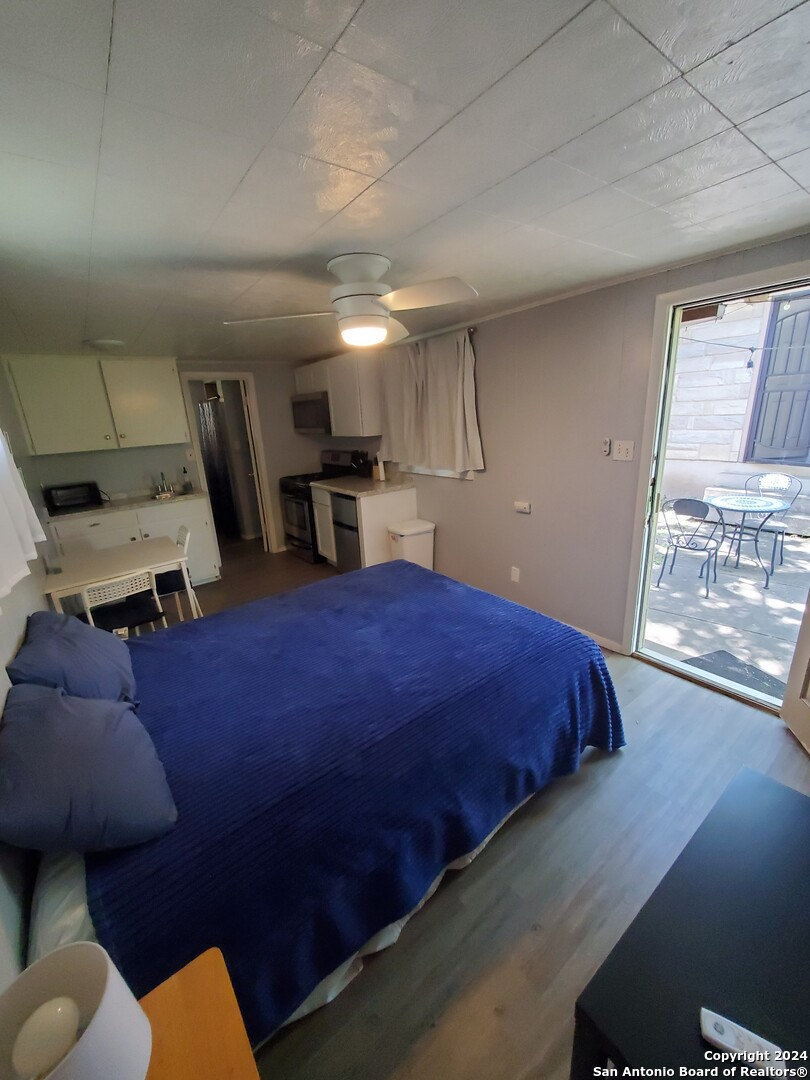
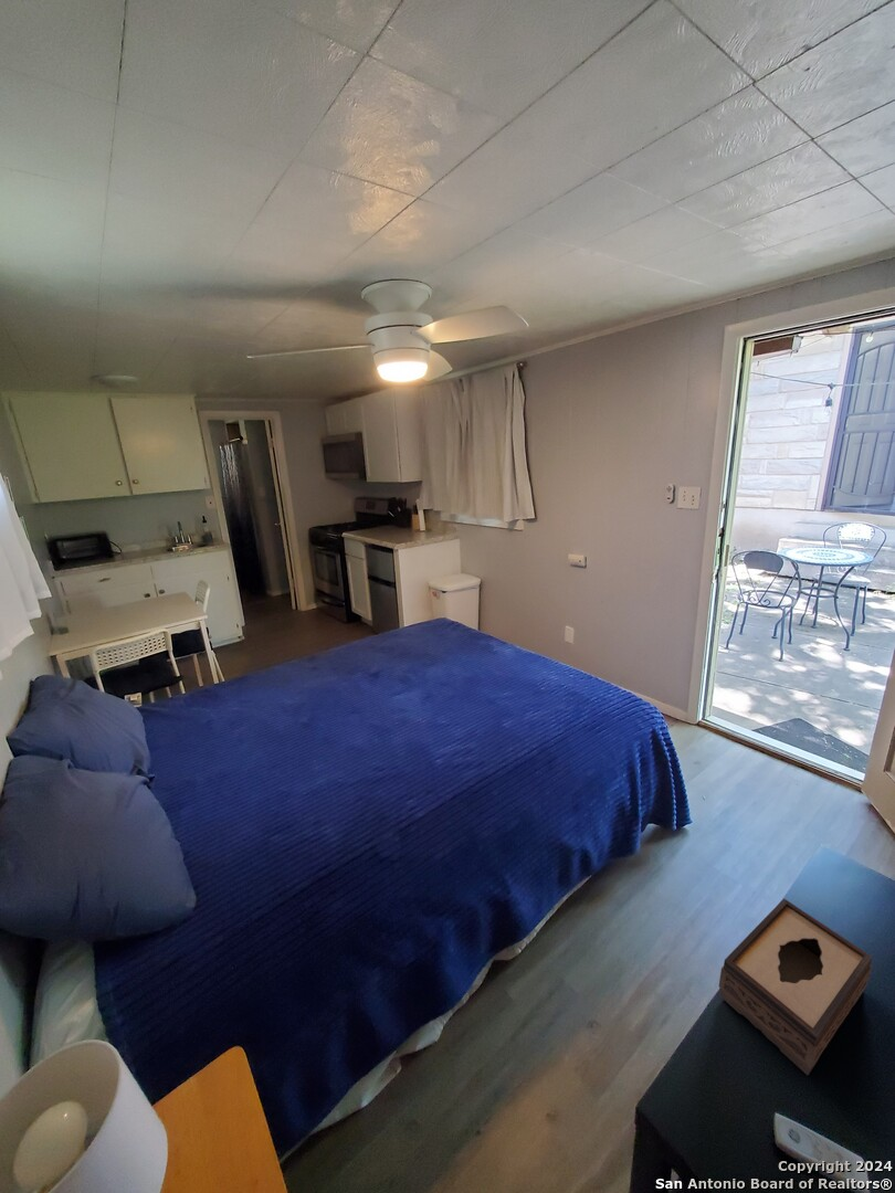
+ tissue box (793, 975)
